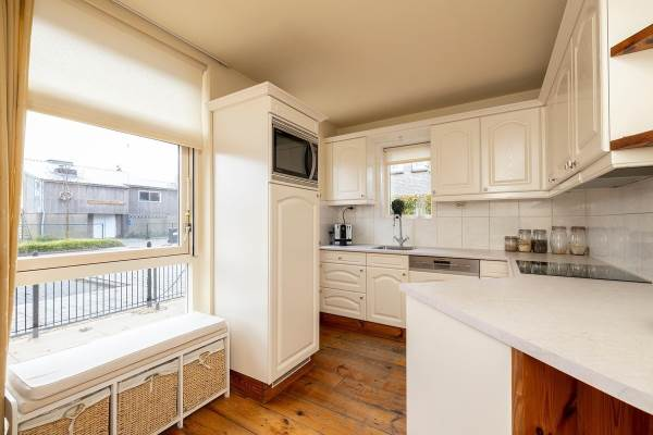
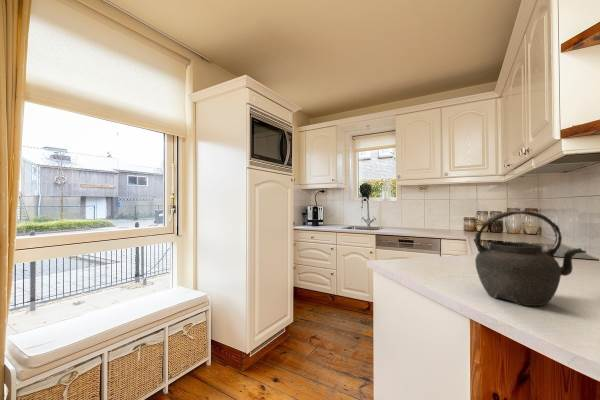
+ kettle (526, 255)
